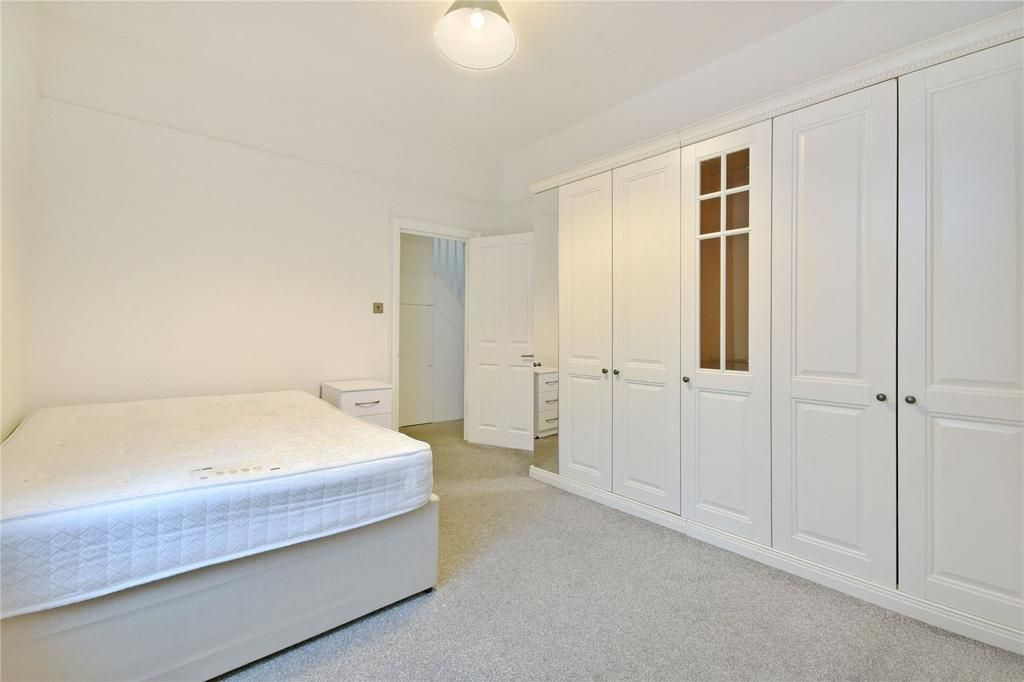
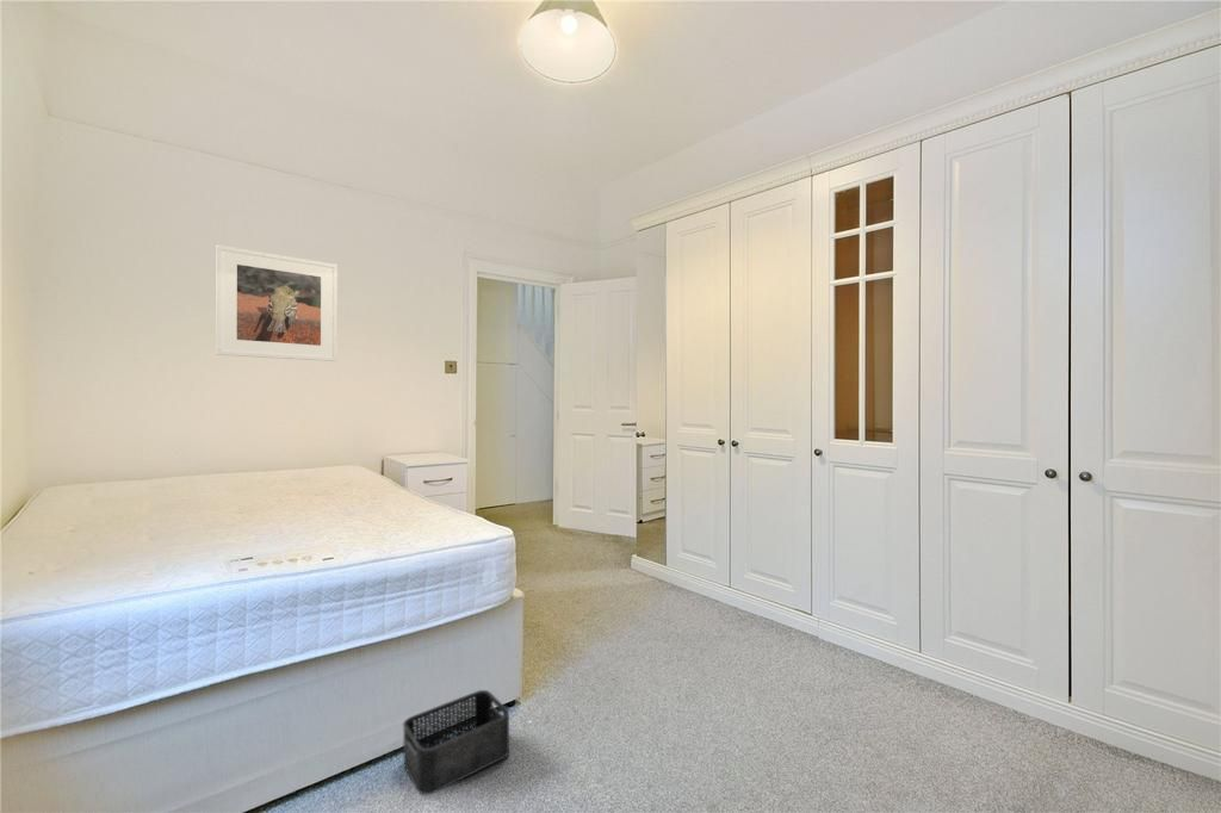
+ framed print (280, 306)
+ storage bin (457, 737)
